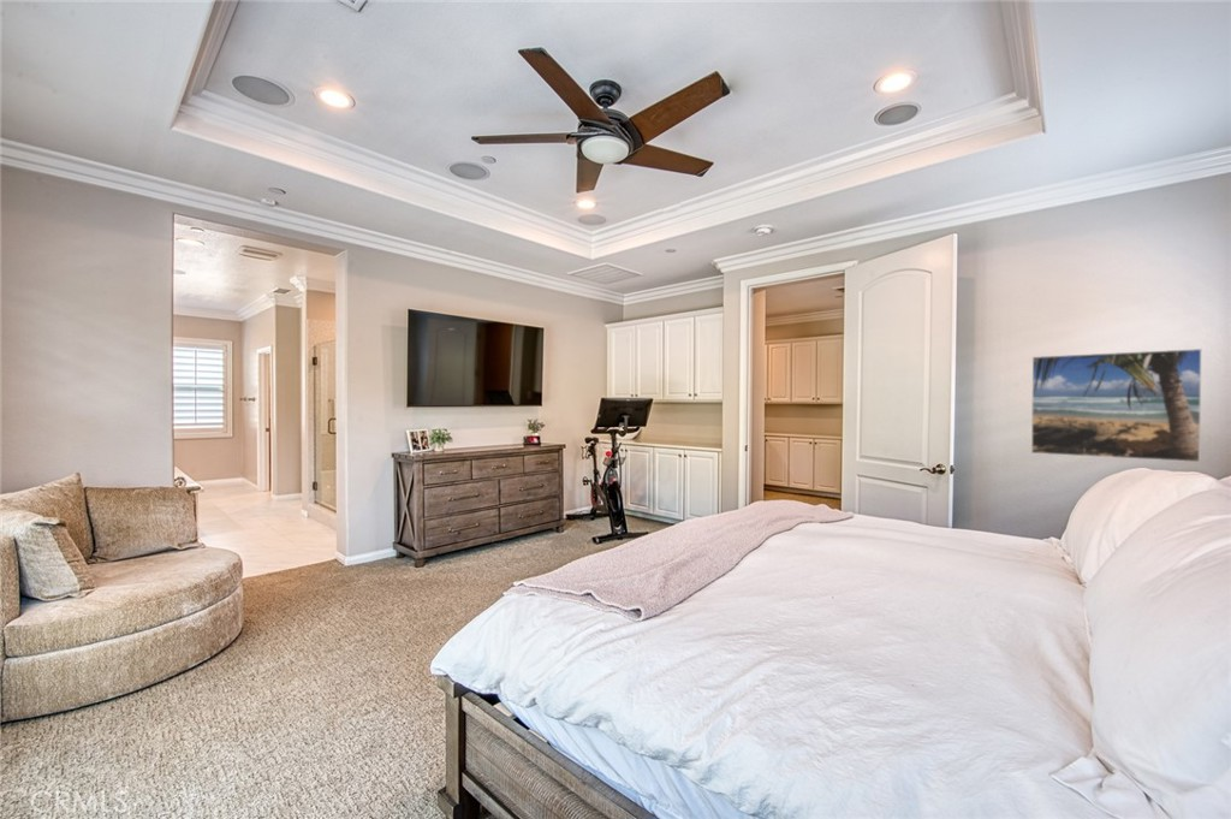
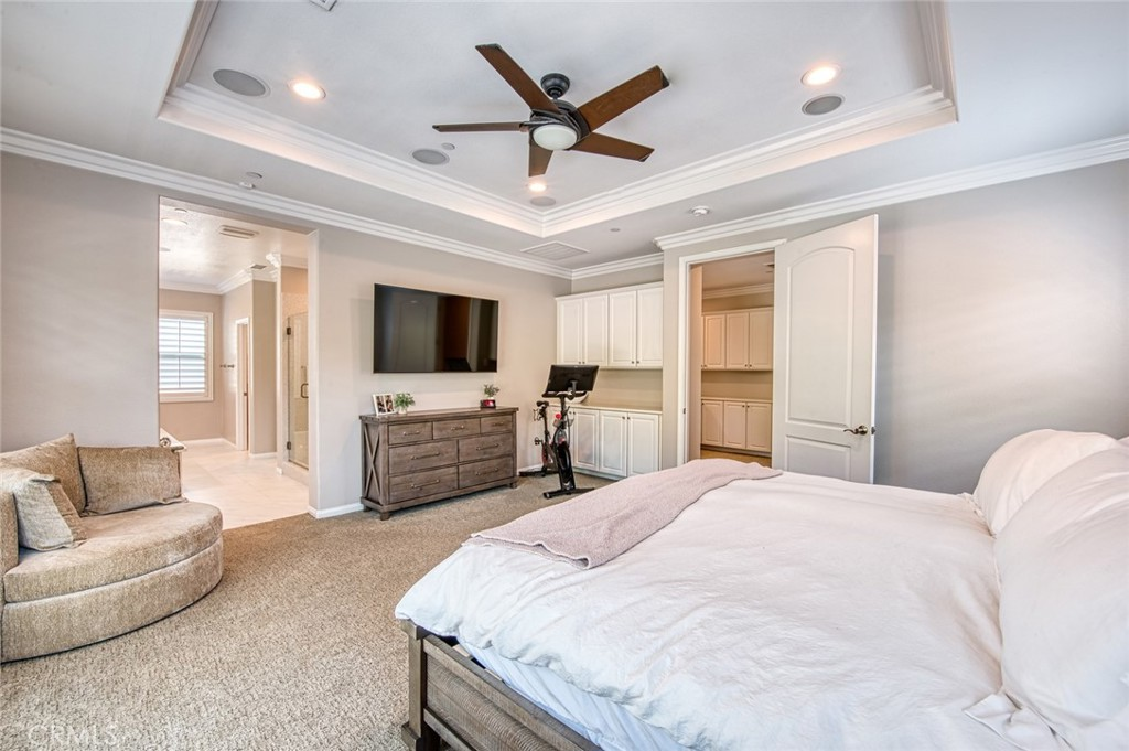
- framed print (1108, 405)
